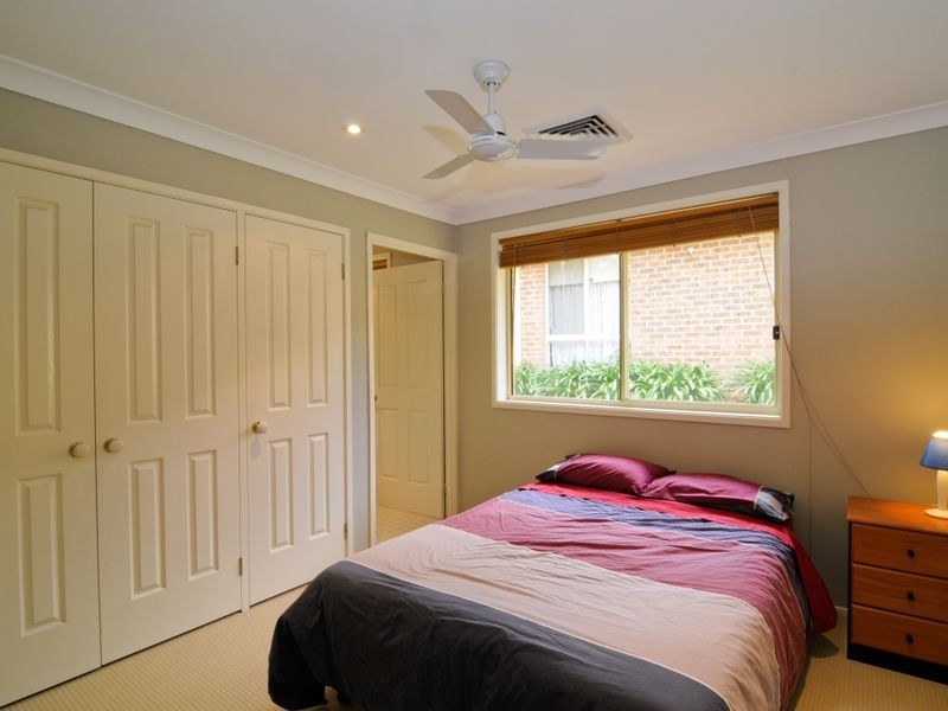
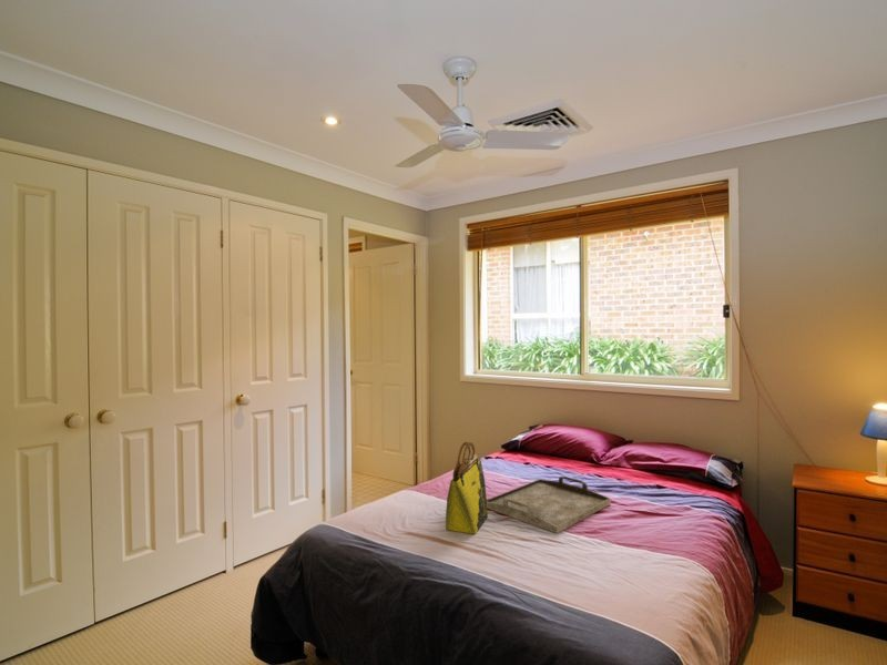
+ serving tray (547, 497)
+ tote bag (467, 482)
